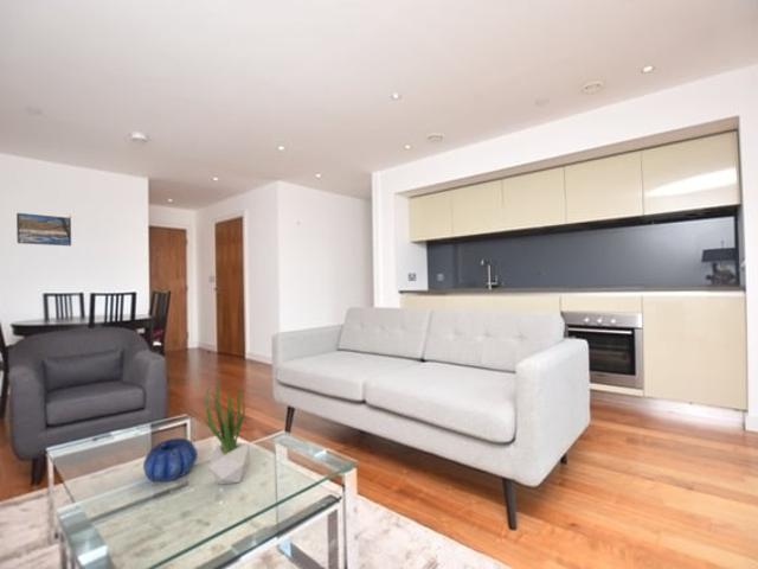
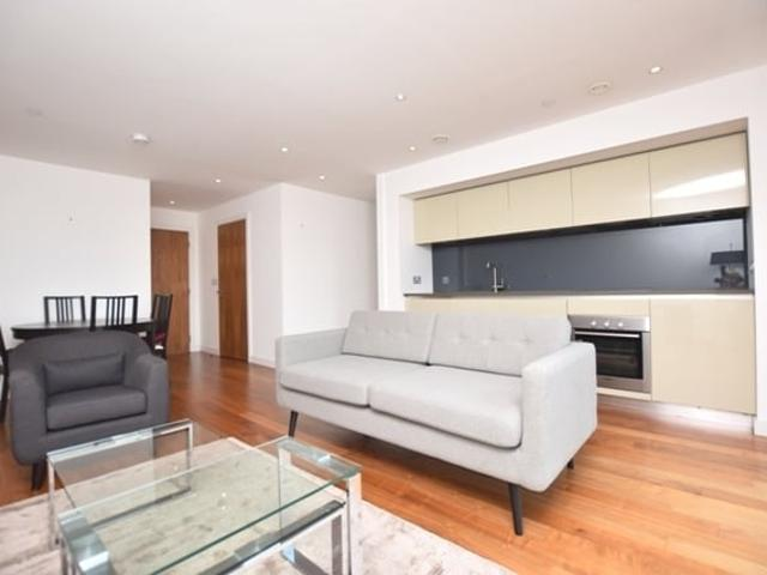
- decorative bowl (171, 458)
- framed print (45, 230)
- potted plant (225, 430)
